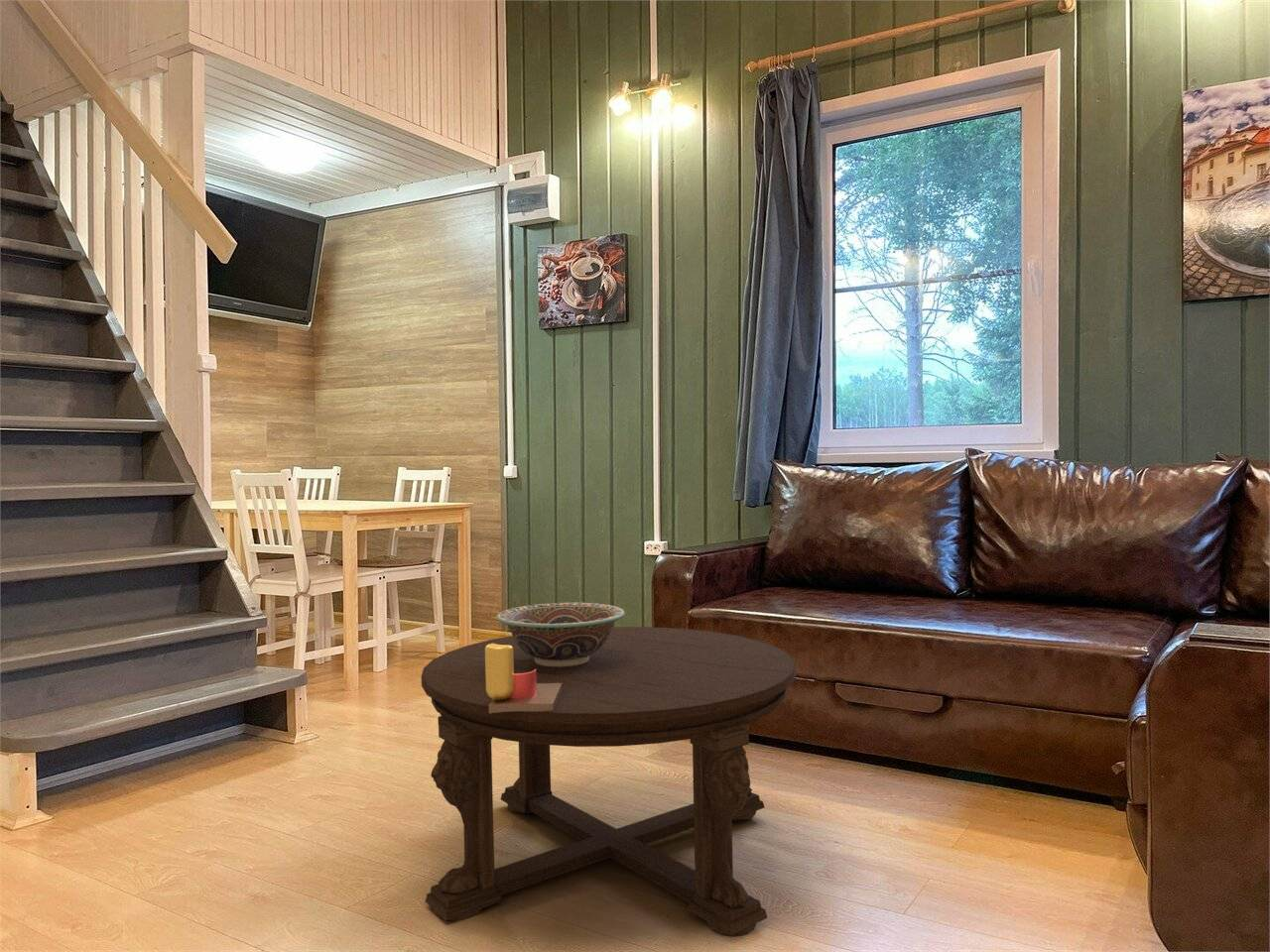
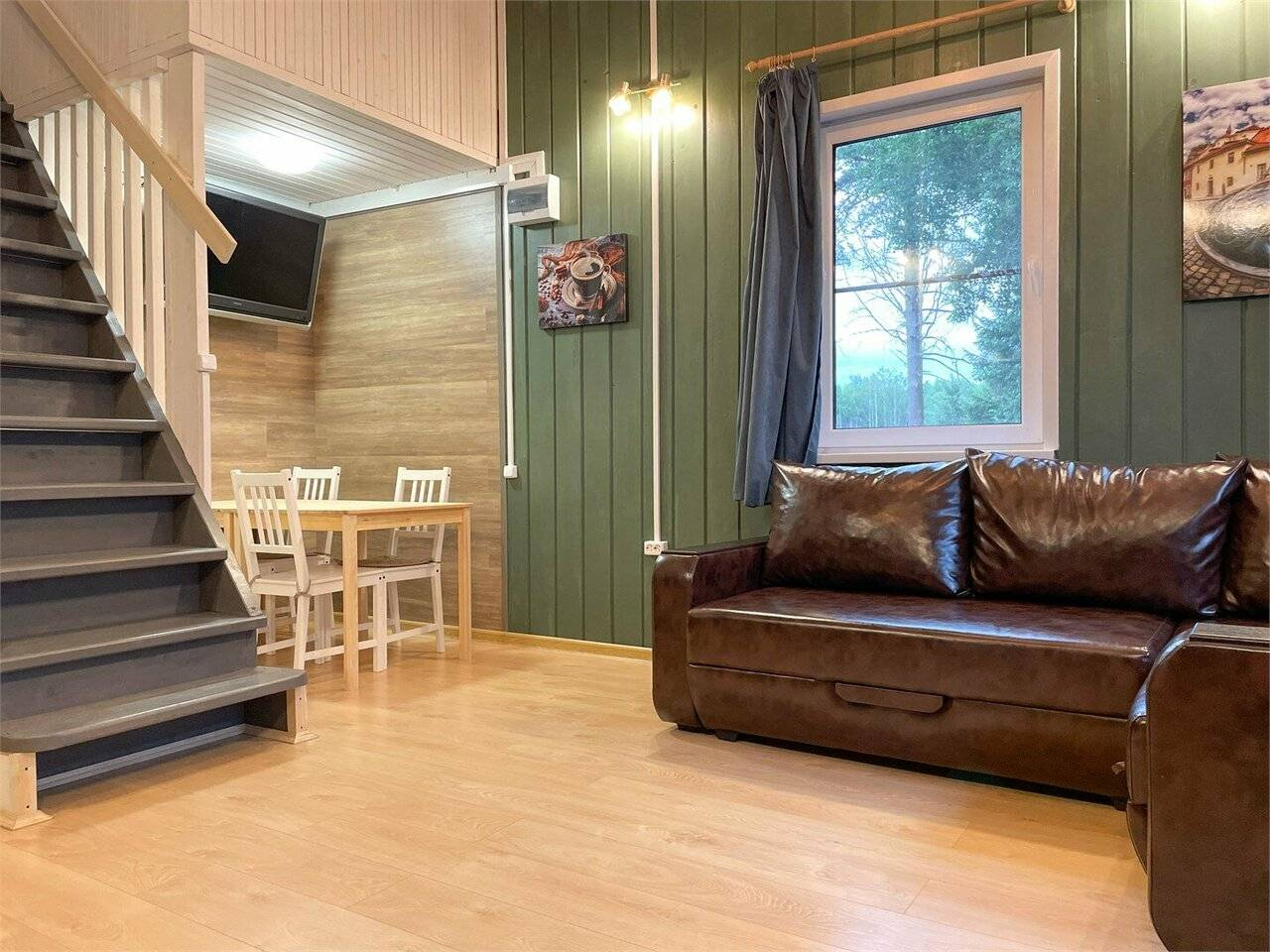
- coffee table (611, 746)
- decorative bowl (562, 637)
- candle (523, 673)
